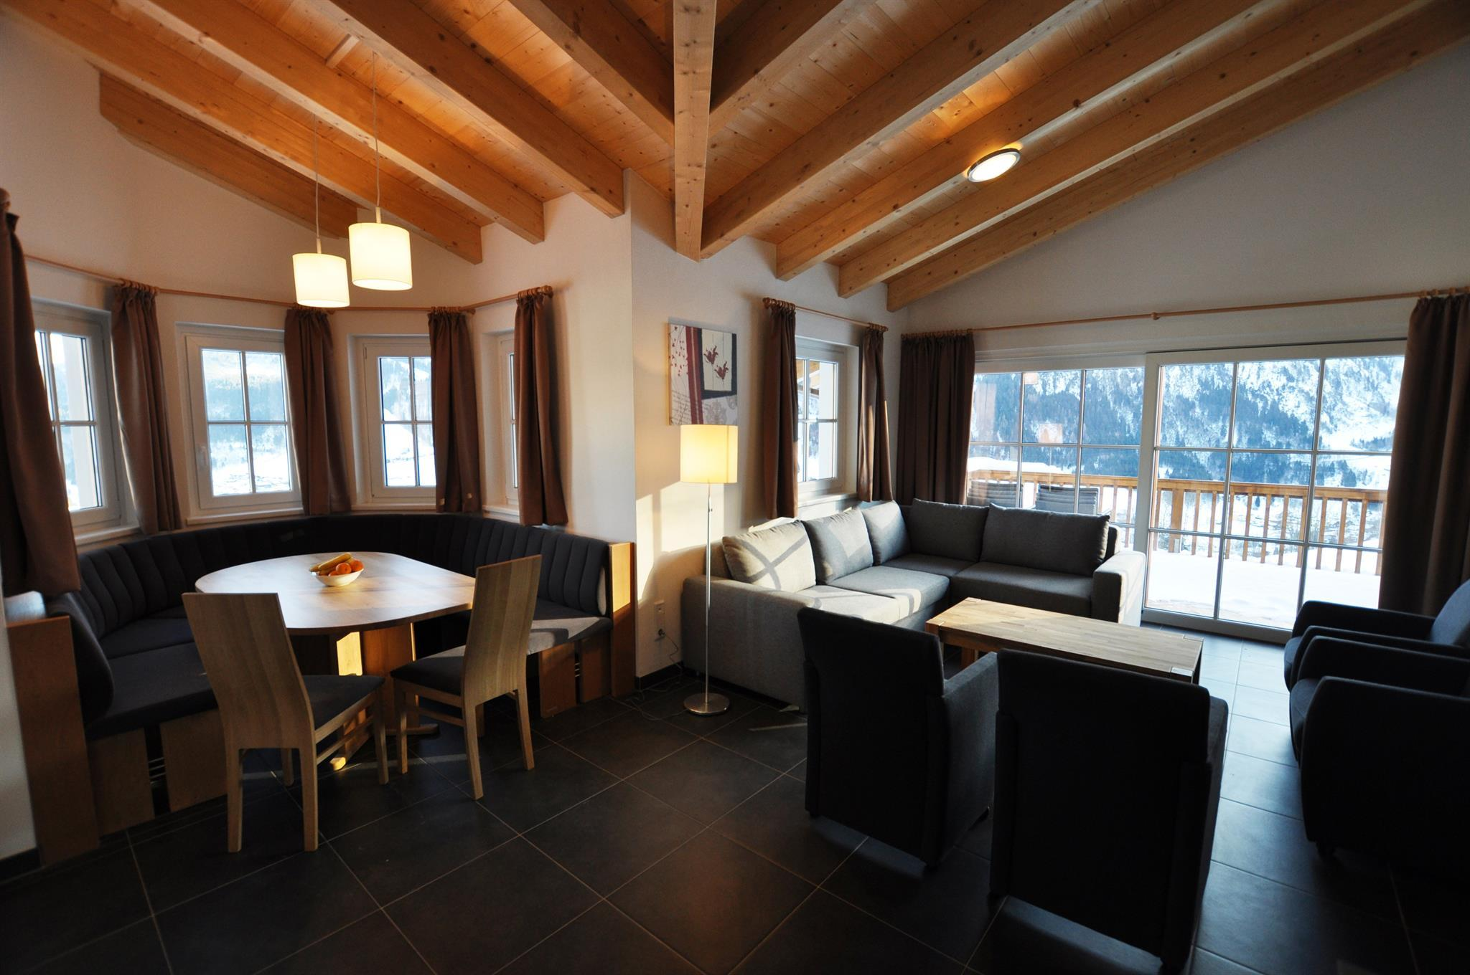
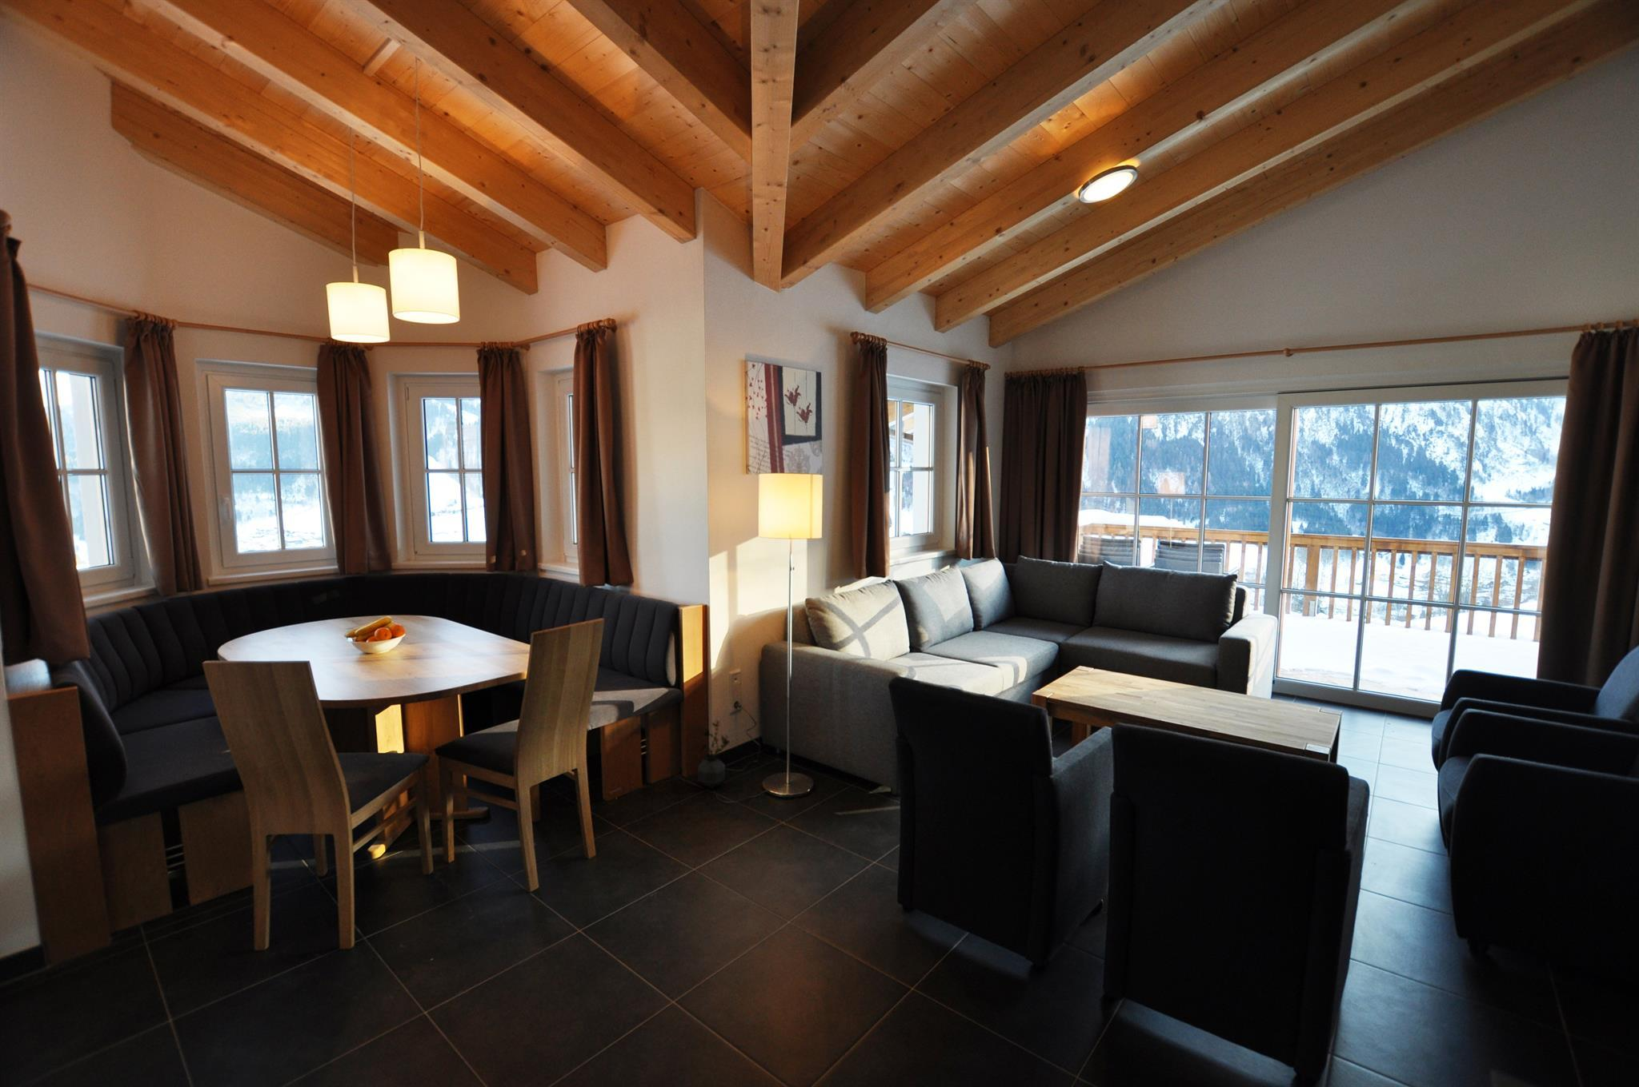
+ potted plant (715, 753)
